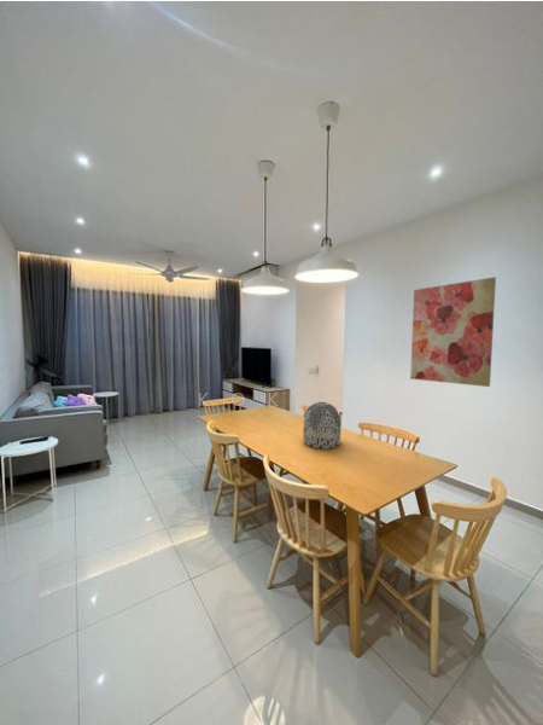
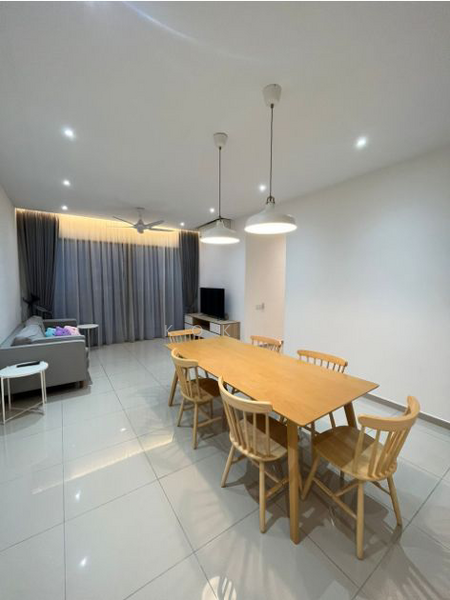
- wall art (448, 334)
- vase (321, 422)
